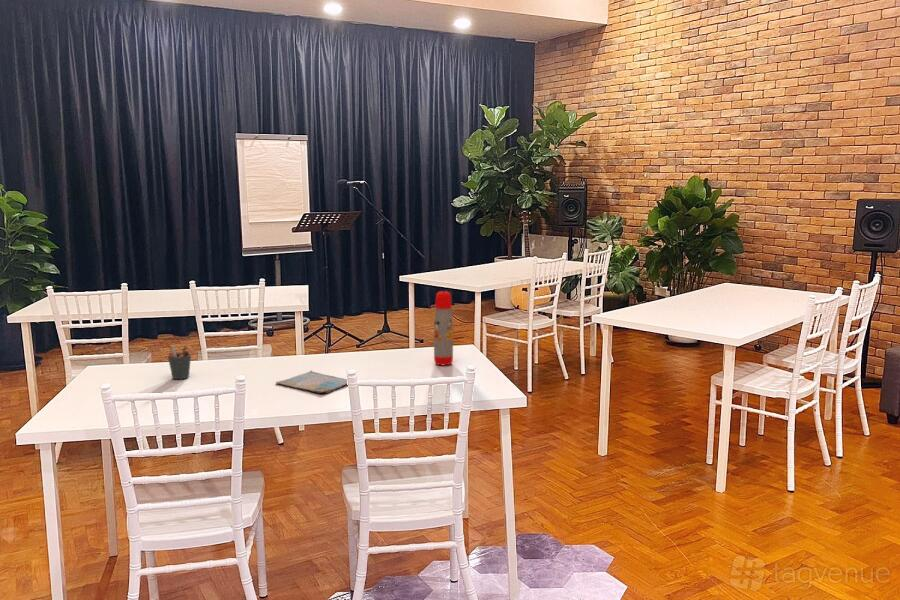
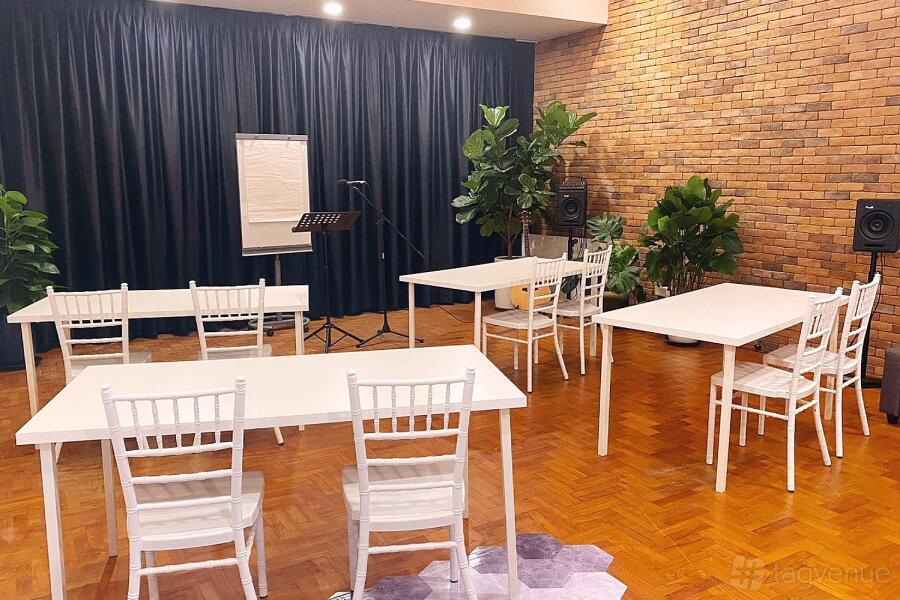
- water bottle (443, 327)
- book (316, 381)
- pen holder (179, 360)
